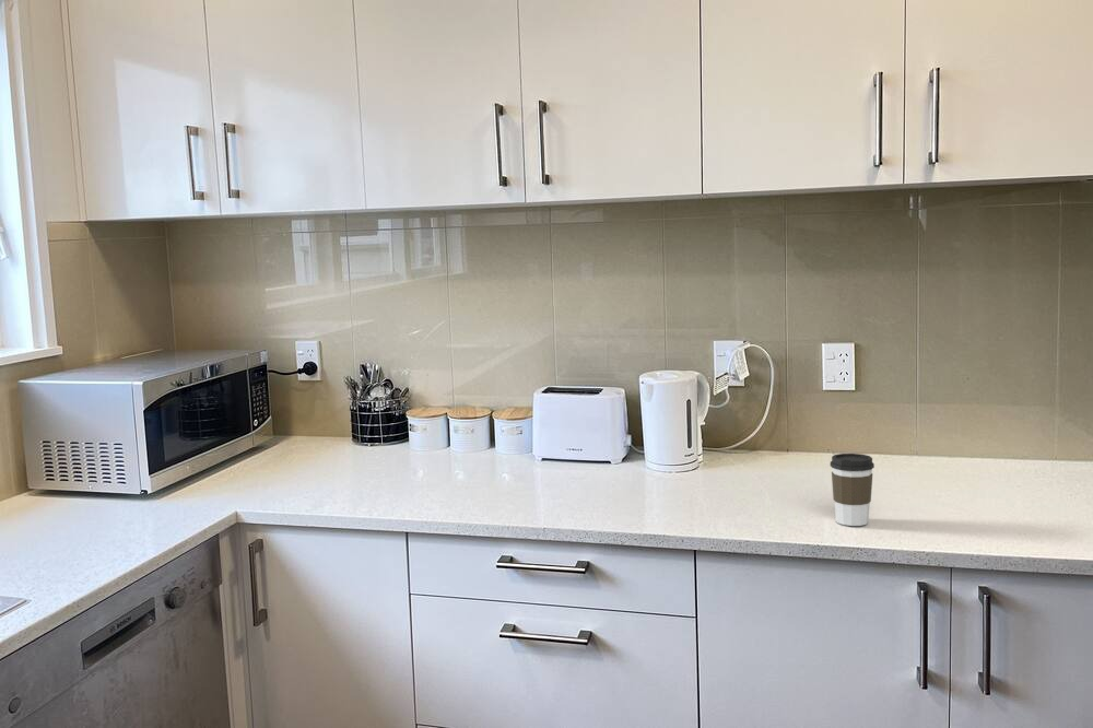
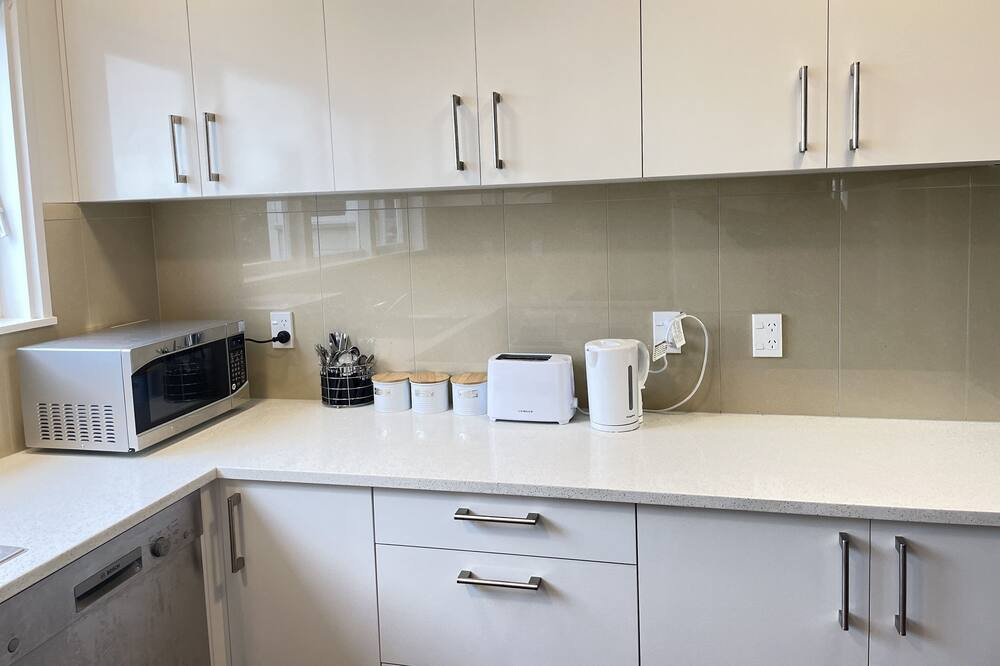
- coffee cup (851, 489)
